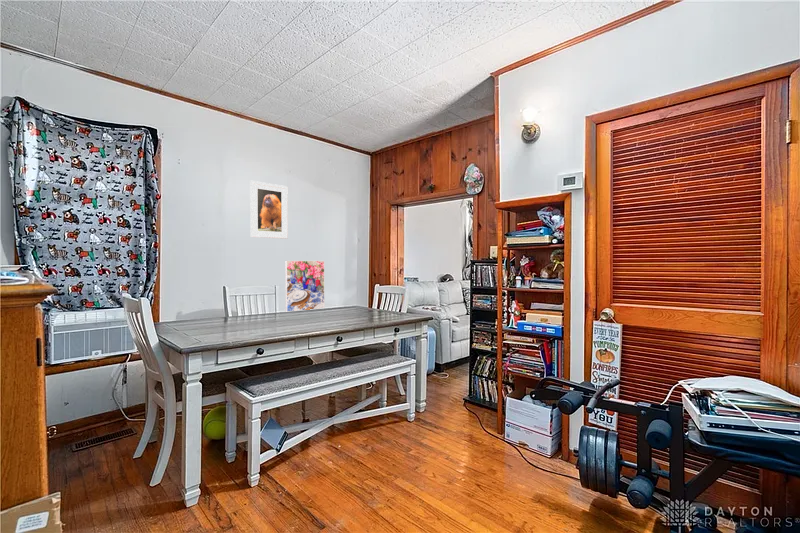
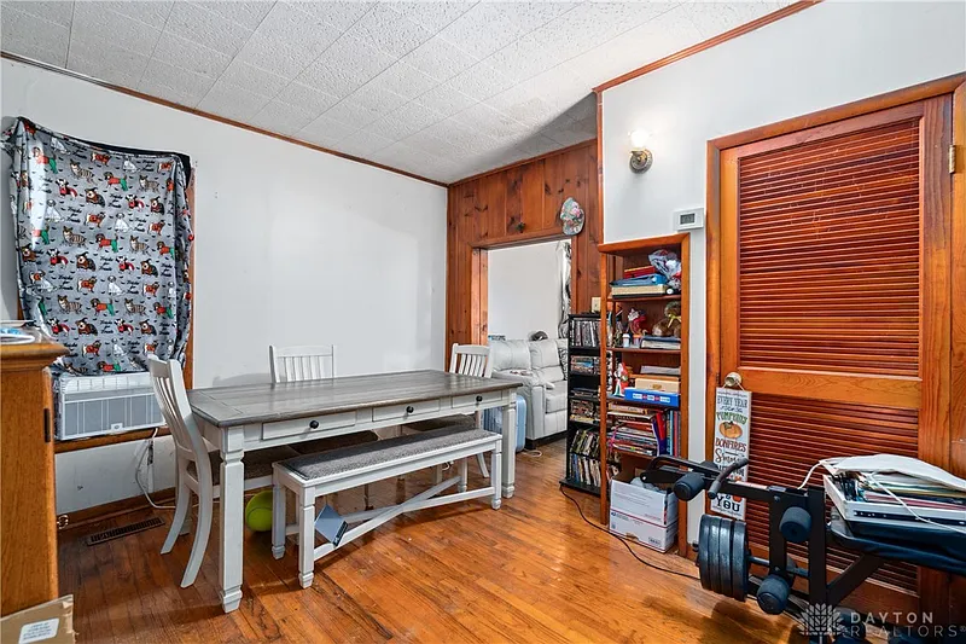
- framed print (305, 289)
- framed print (269, 210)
